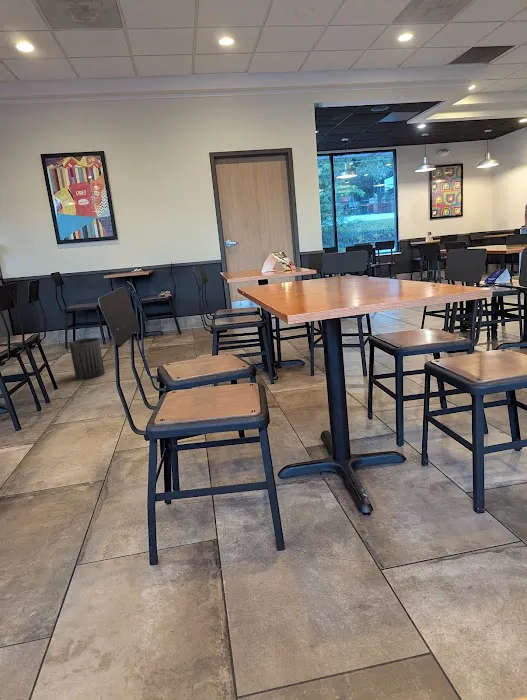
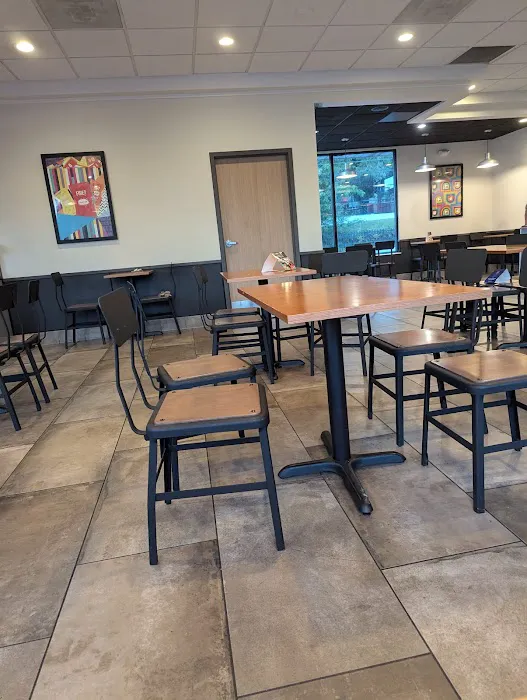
- trash can (87, 358)
